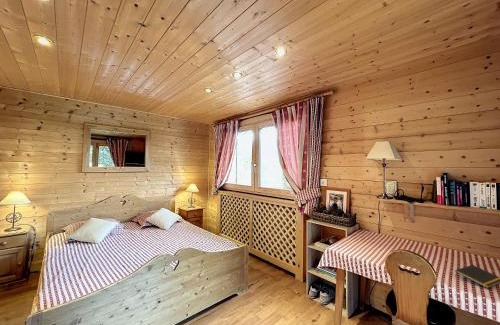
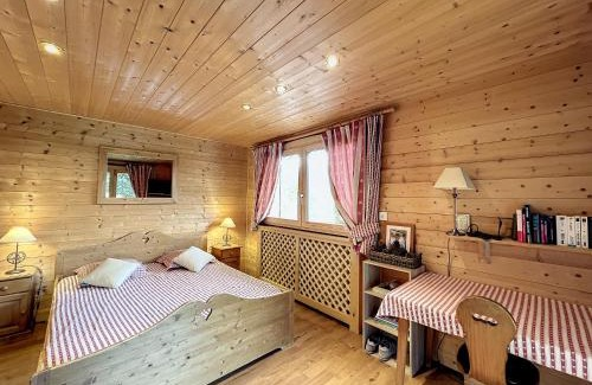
- notepad (479, 275)
